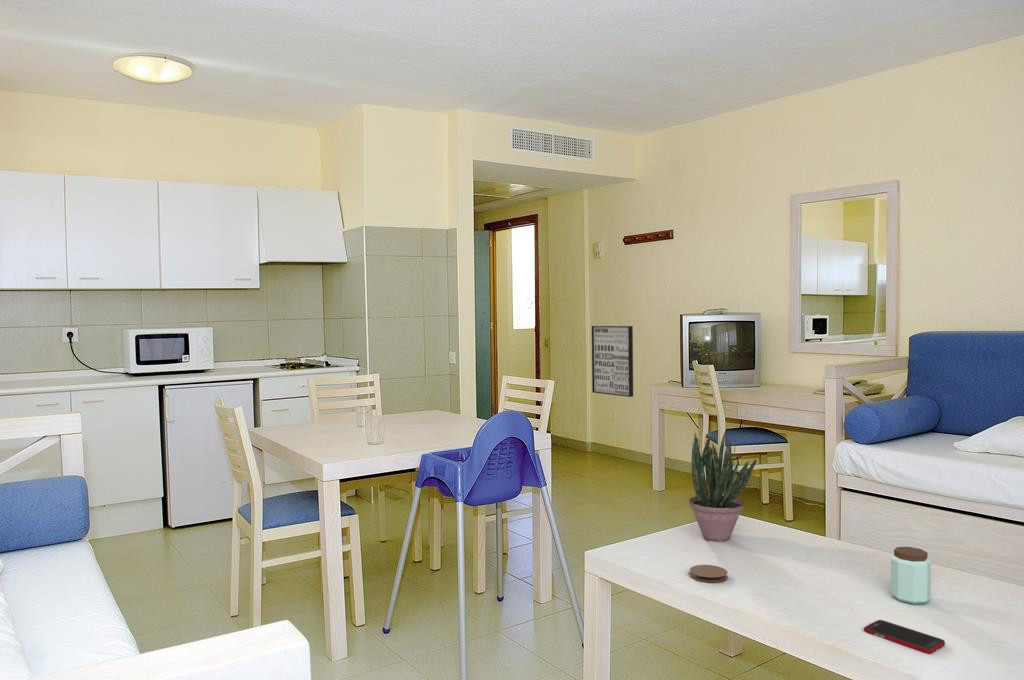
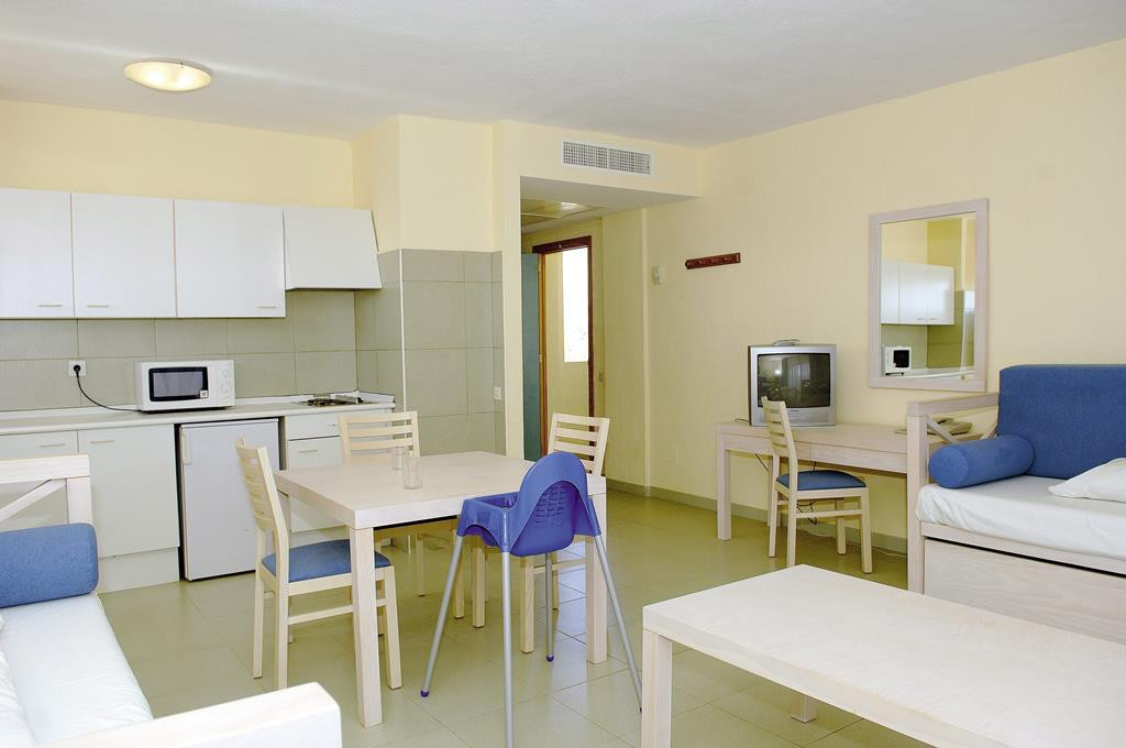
- coaster (708, 573)
- peanut butter (910, 574)
- potted plant (719, 485)
- cell phone (903, 636)
- wall art (611, 360)
